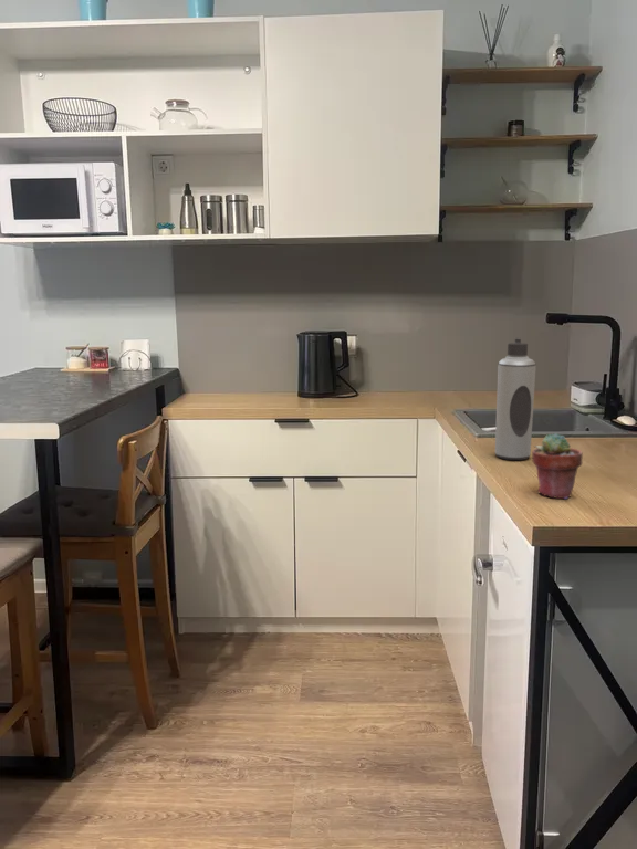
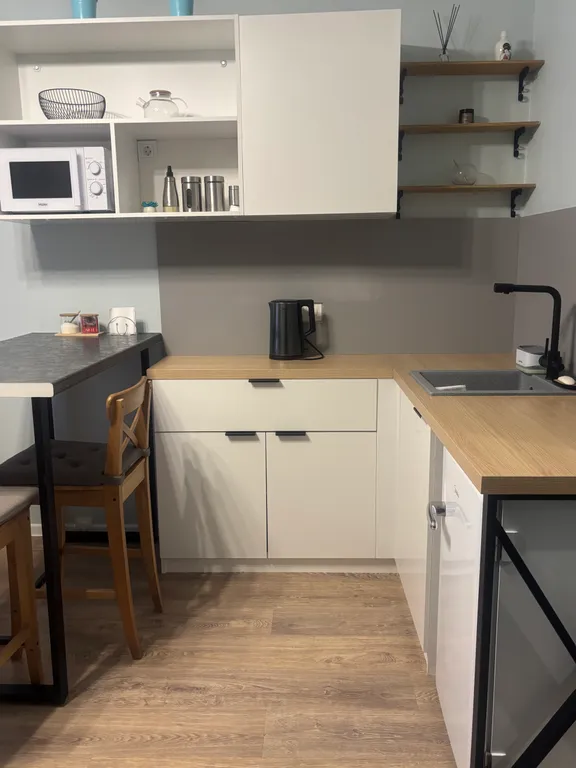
- potted succulent (556, 463)
- water bottle (514, 398)
